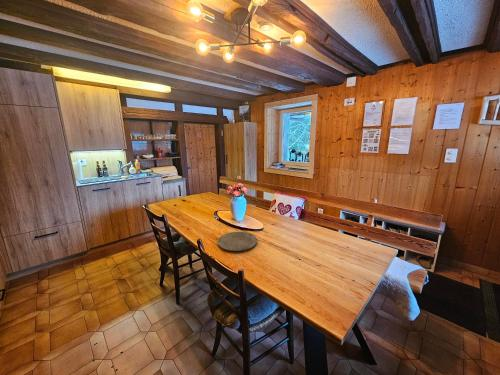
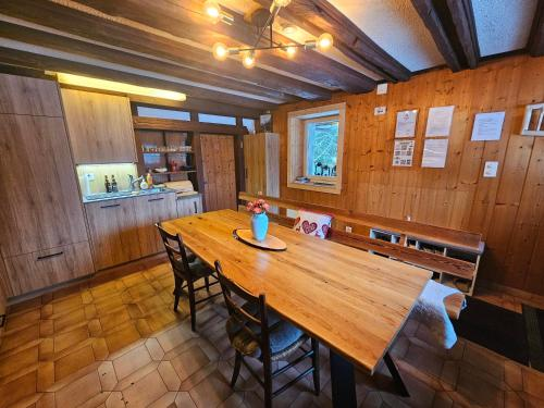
- plate (237, 241)
